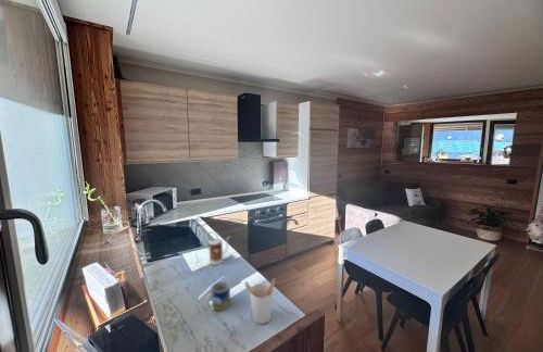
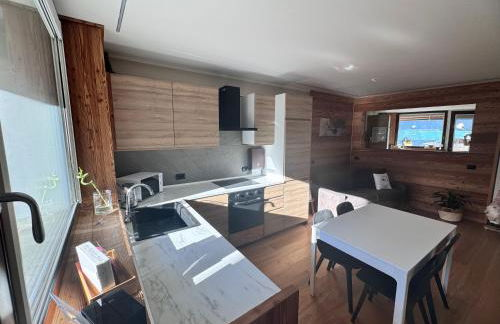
- kettle (215, 246)
- mug (217, 297)
- utensil holder (260, 300)
